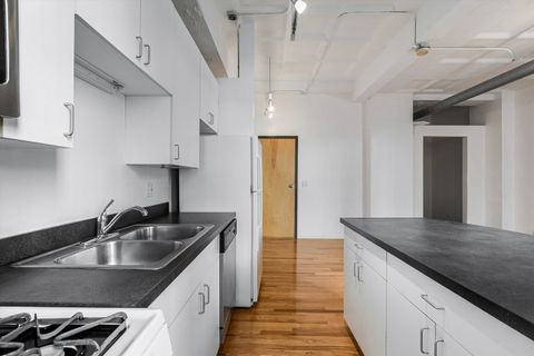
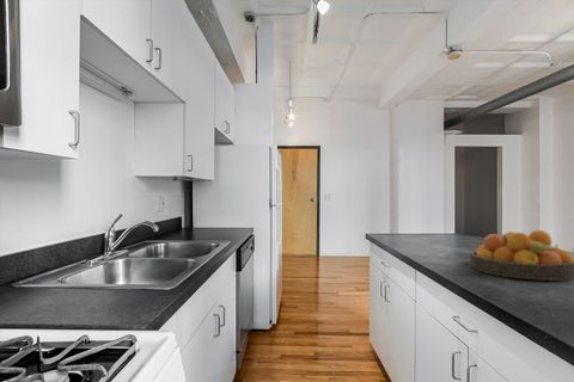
+ fruit bowl (519, 249)
